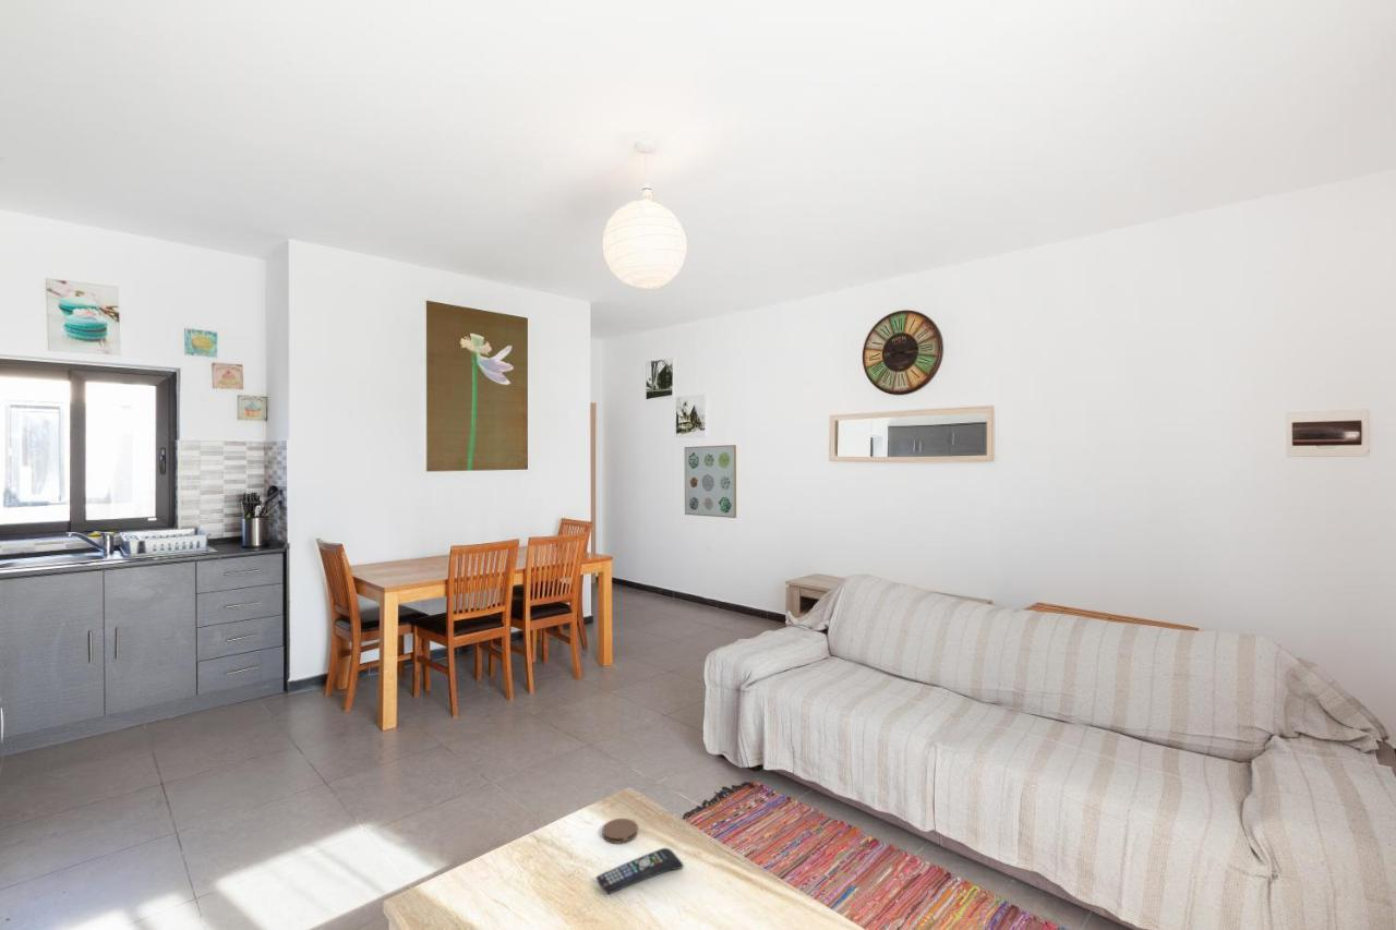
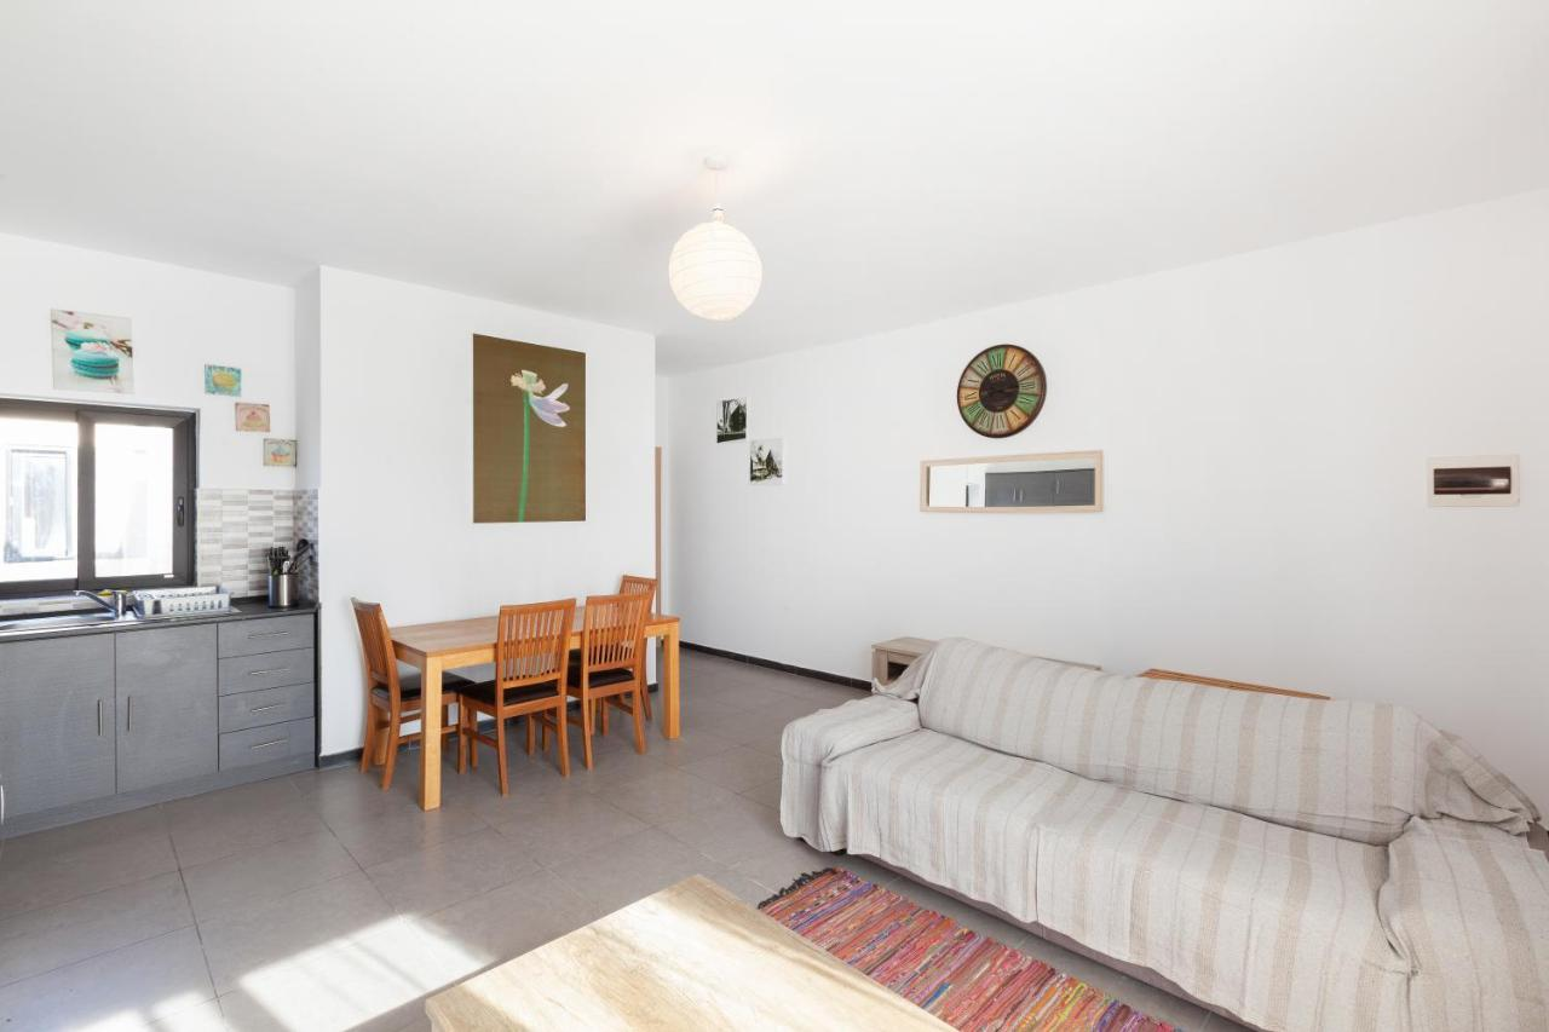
- wall art (709, 481)
- remote control (640, 869)
- coaster (619, 830)
